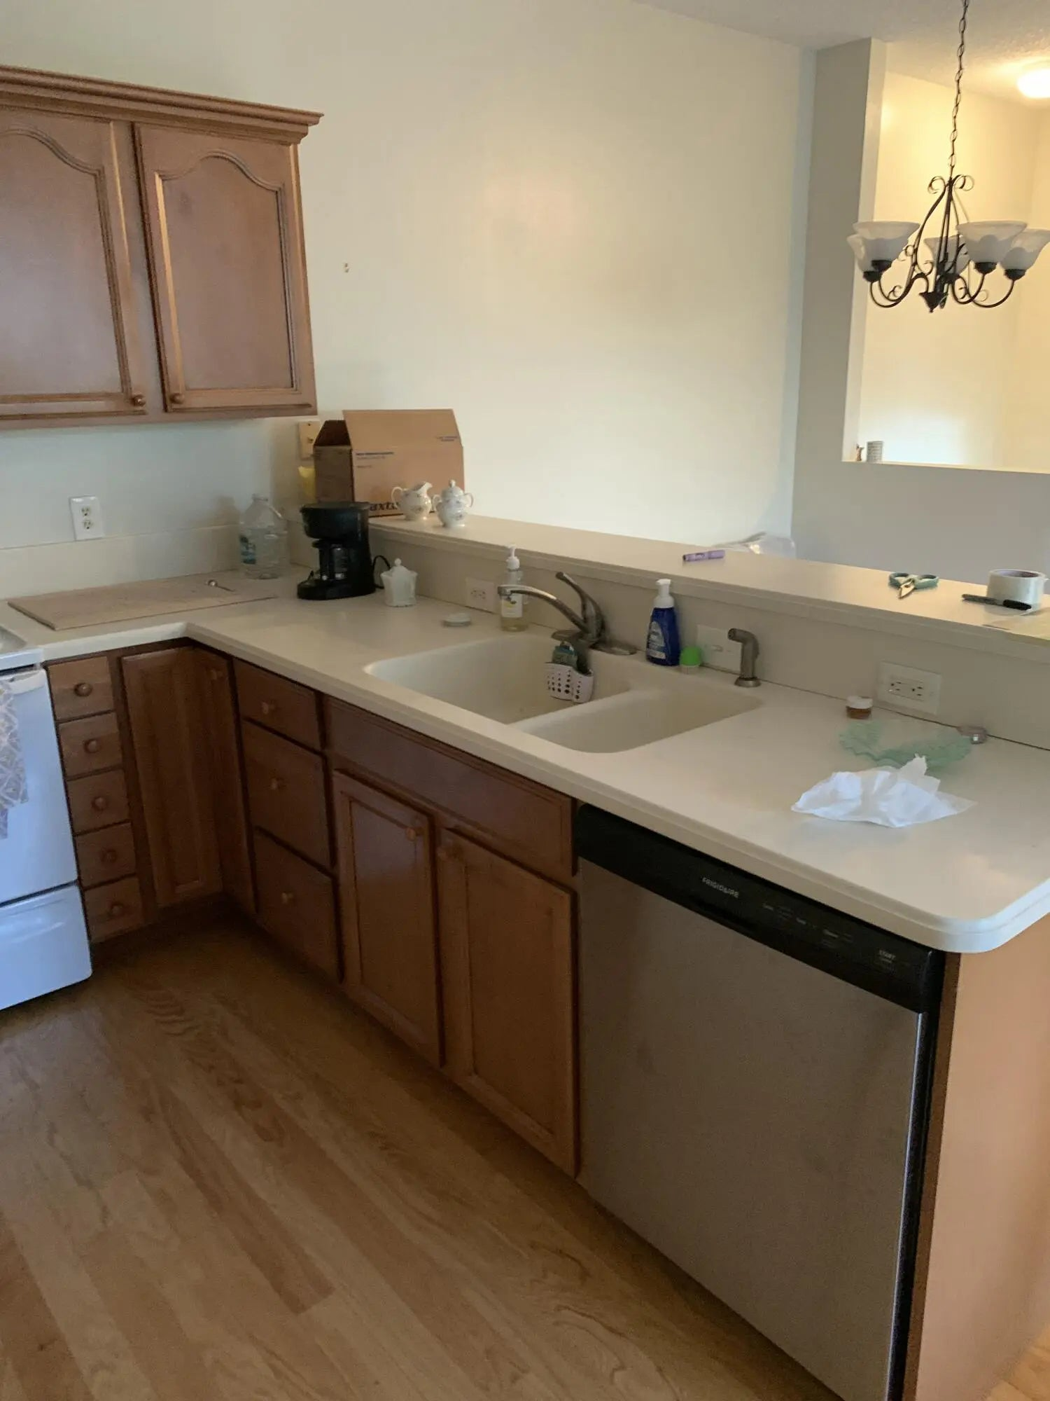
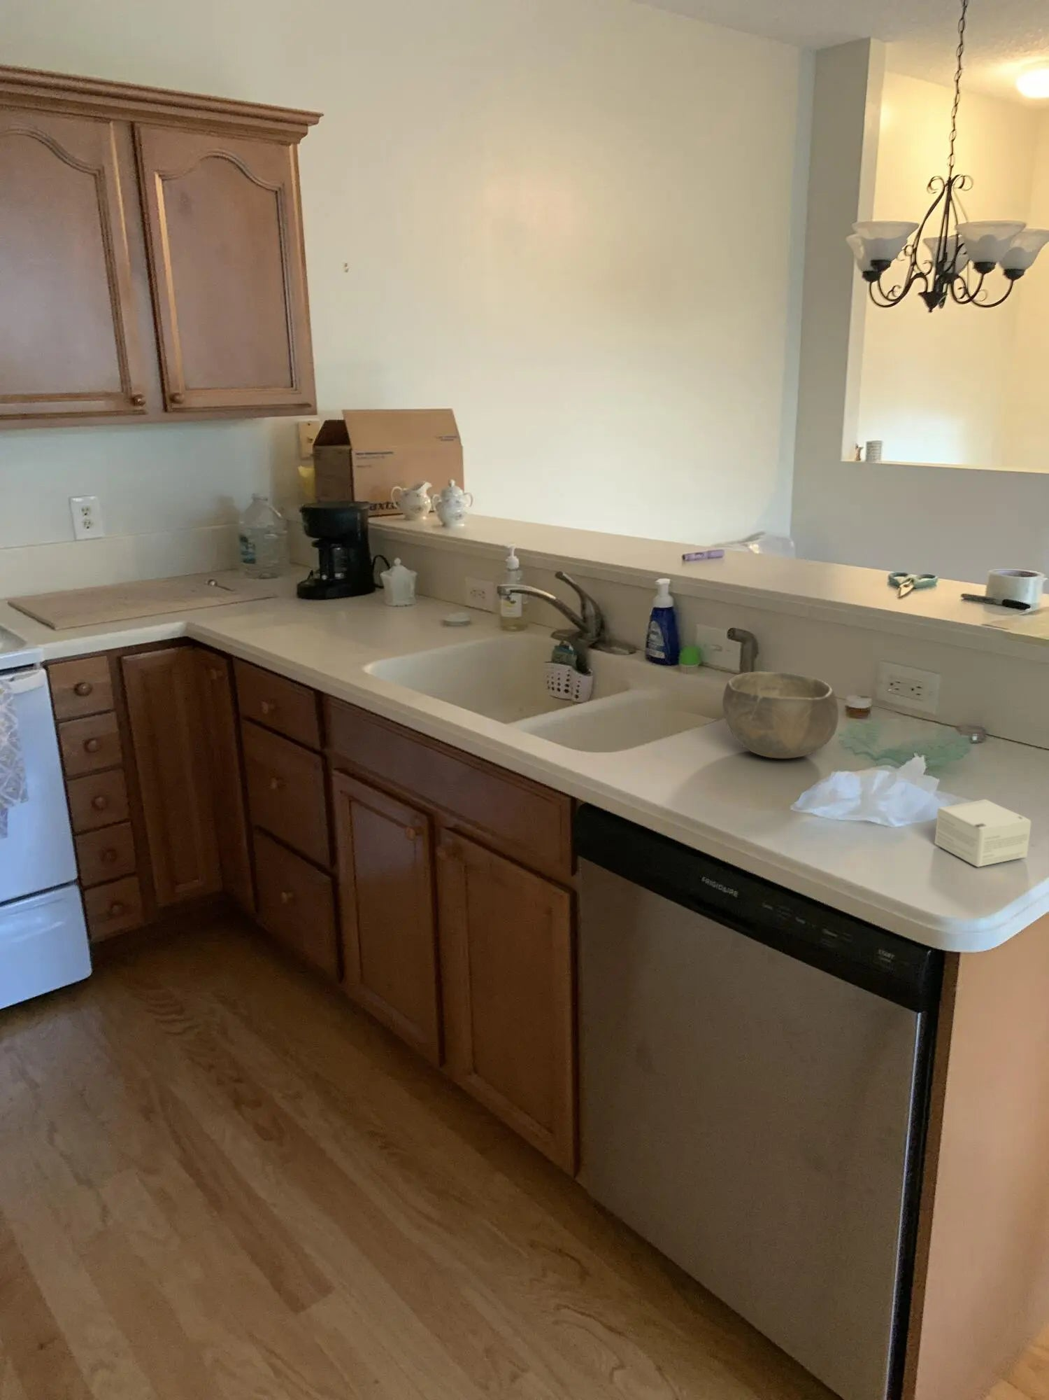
+ small box (982, 831)
+ bowl (779, 719)
